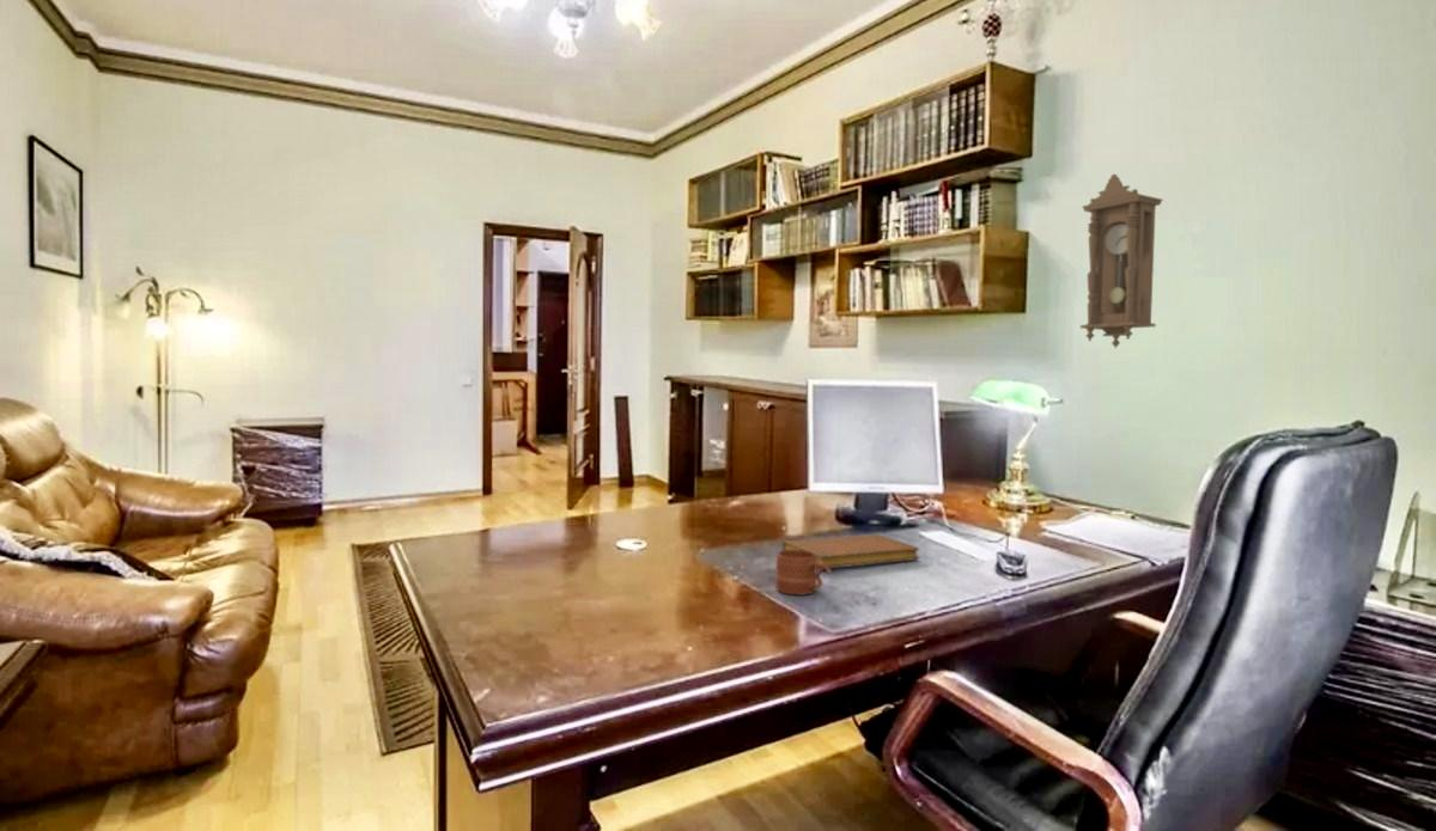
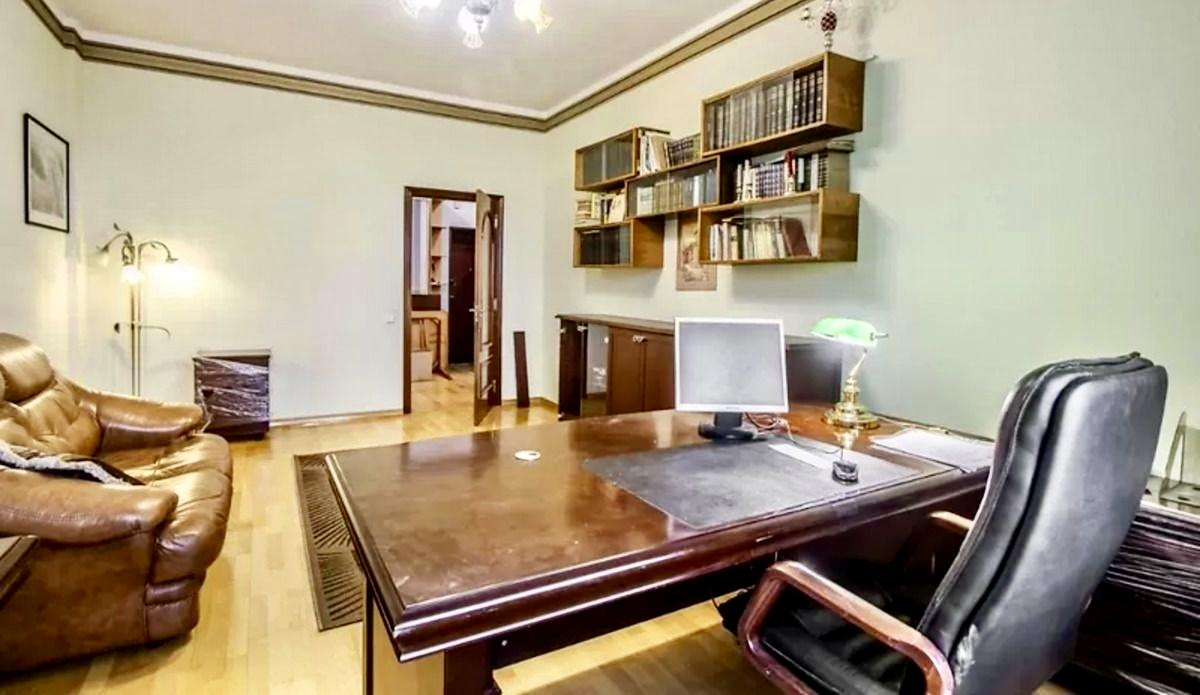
- mug (803, 574)
- pendulum clock (1119, 262)
- notebook (850, 549)
